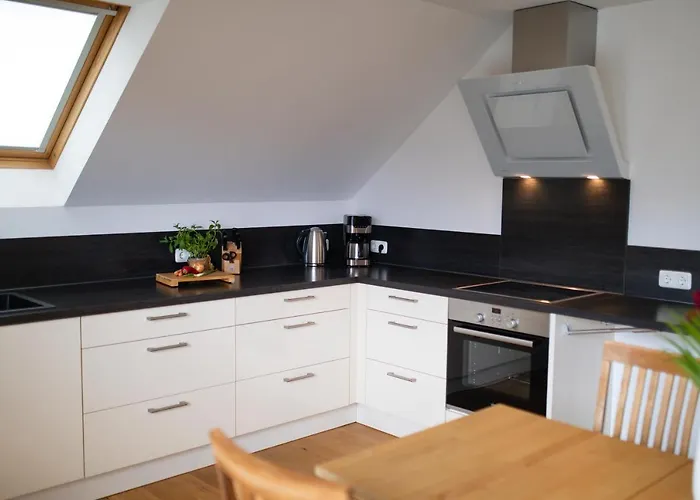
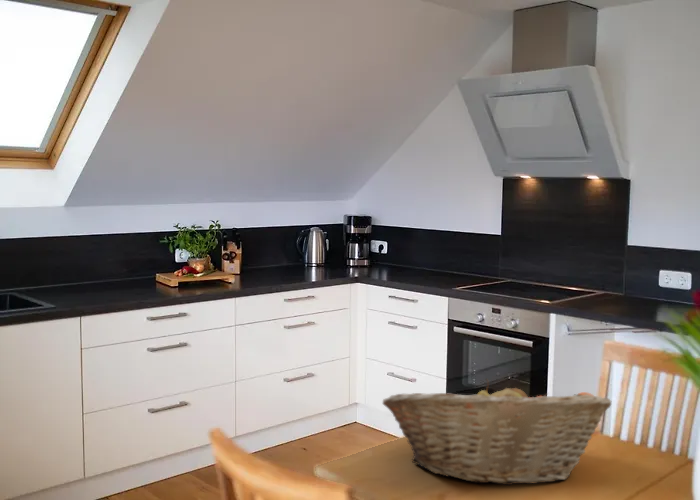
+ fruit basket (494, 420)
